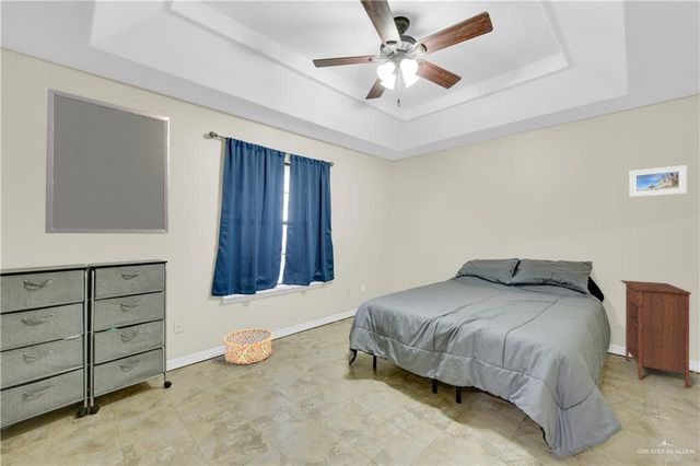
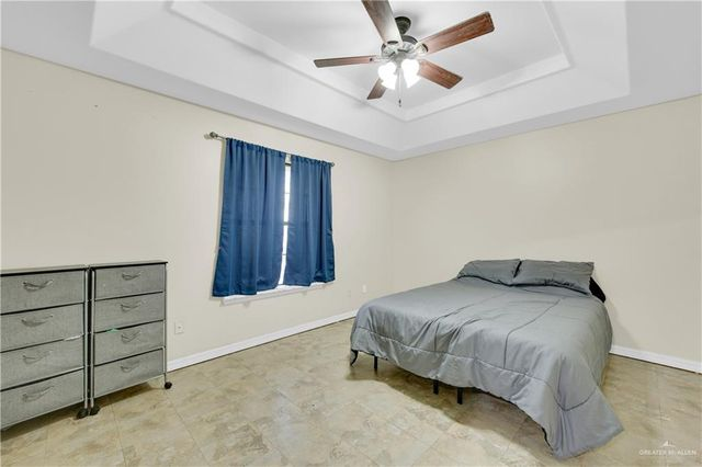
- nightstand (651, 328)
- home mirror (114, 168)
- basket (248, 346)
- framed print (656, 182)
